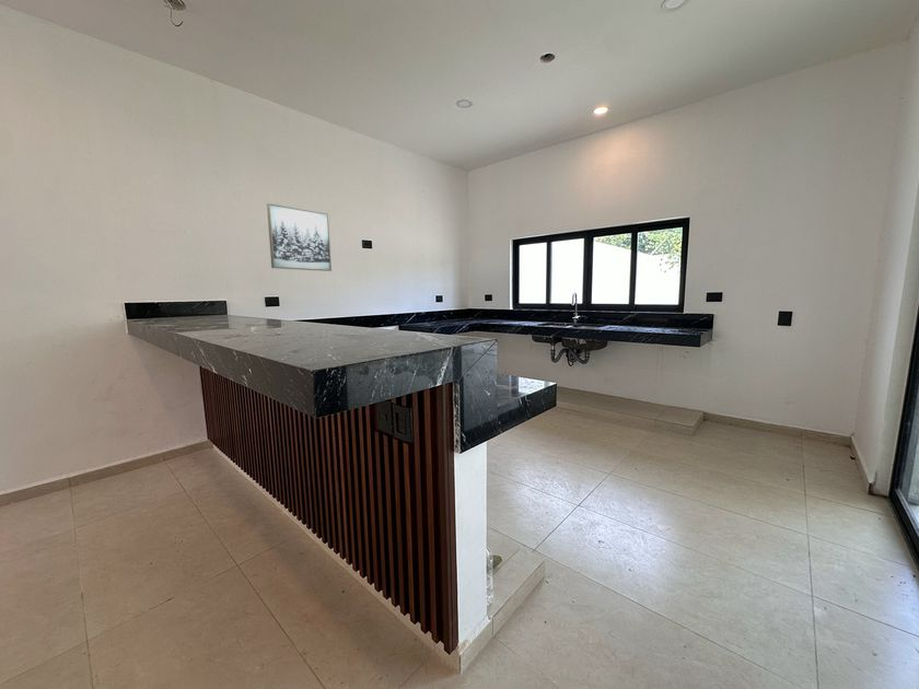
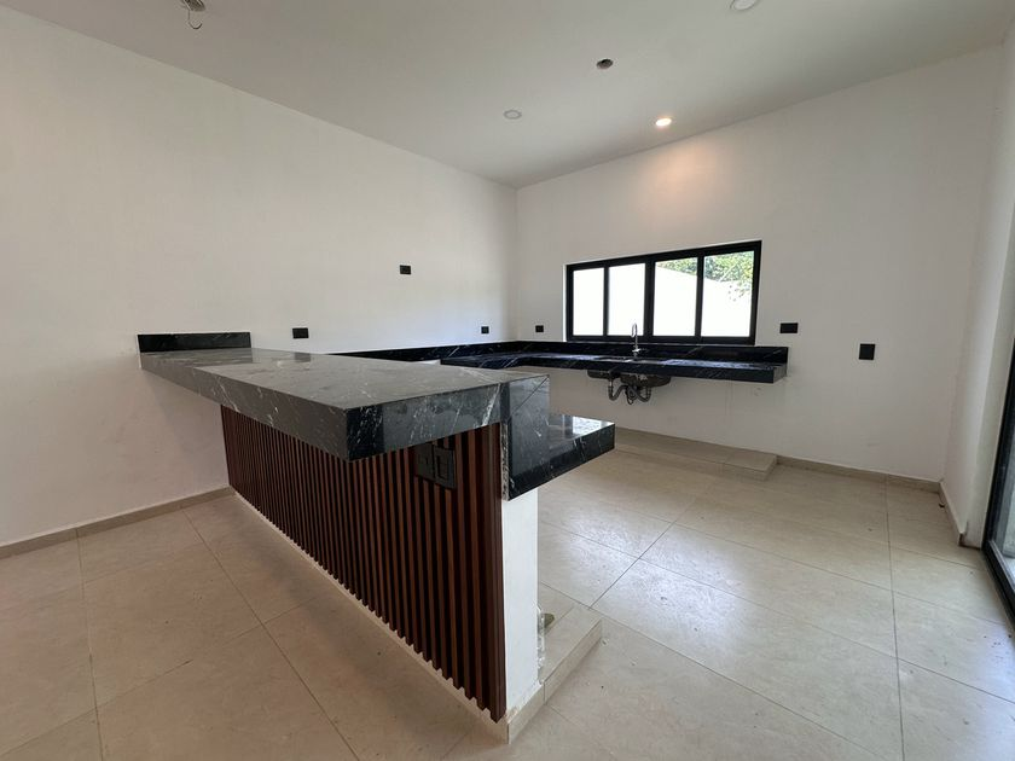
- wall art (301, 238)
